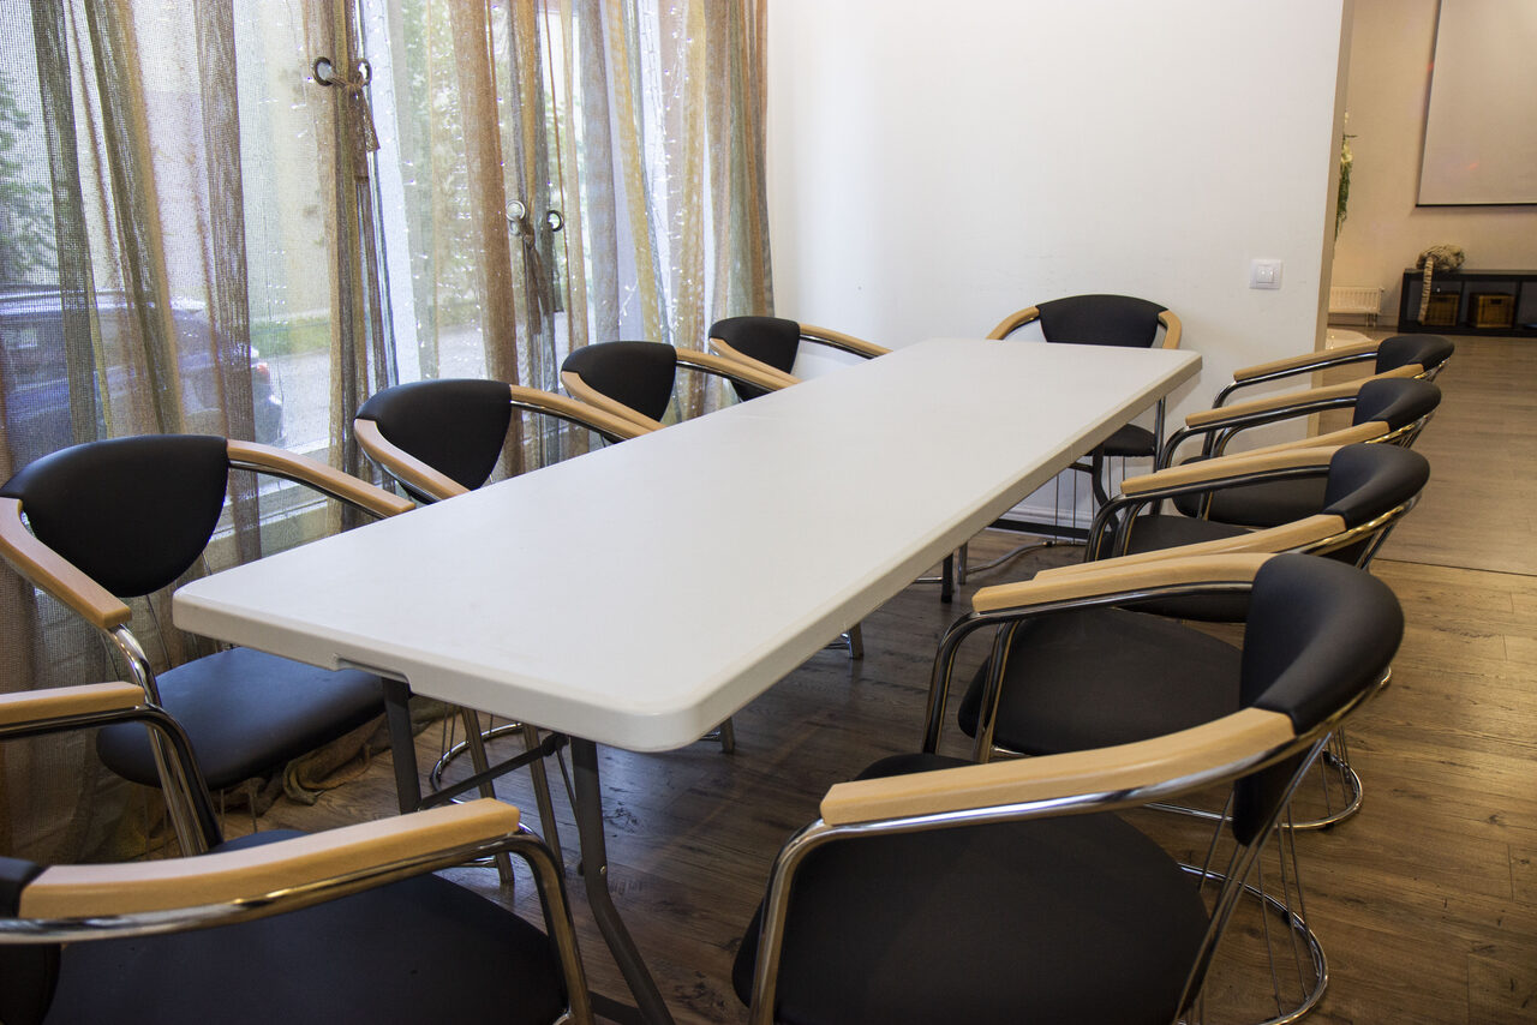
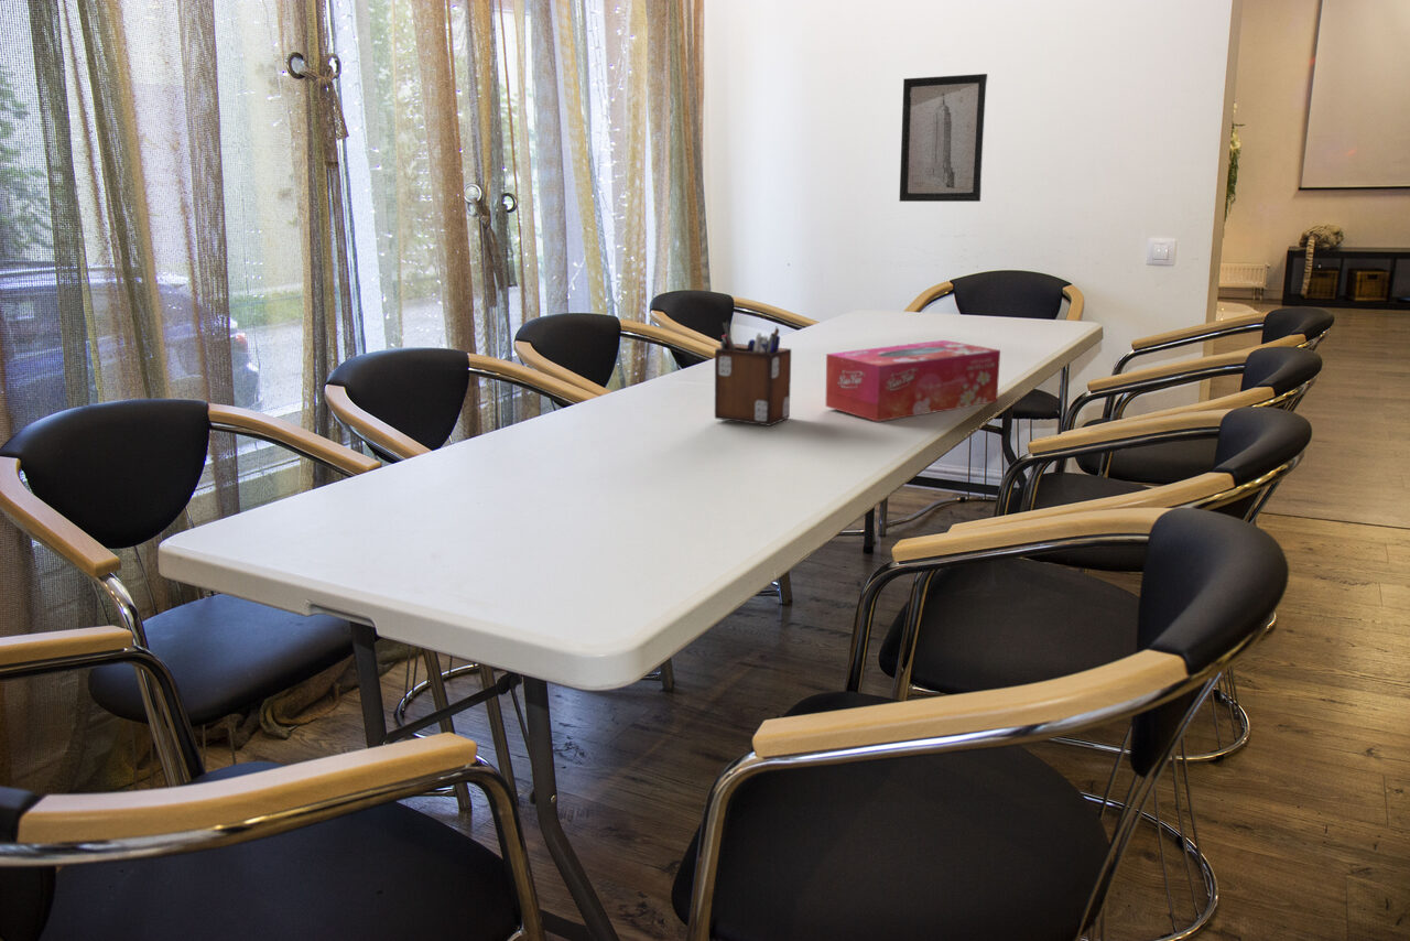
+ tissue box (912, 378)
+ wall art (942, 139)
+ desk organizer (752, 370)
